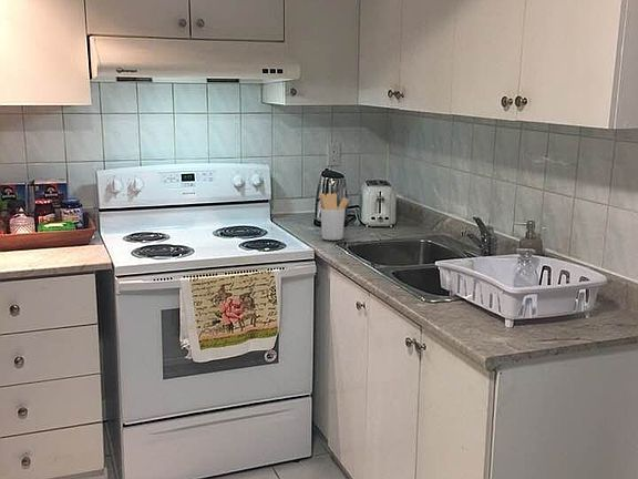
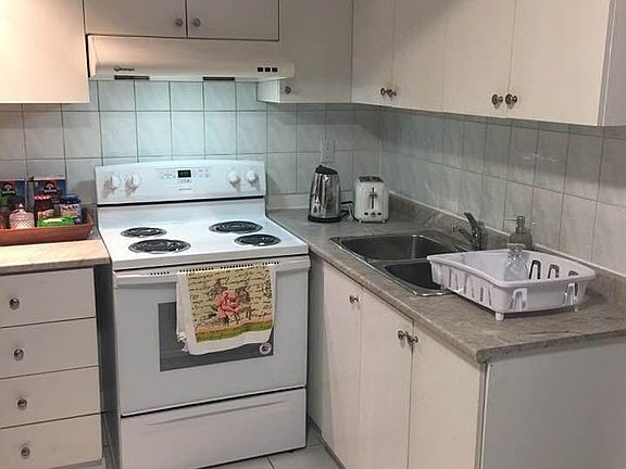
- utensil holder (330, 215)
